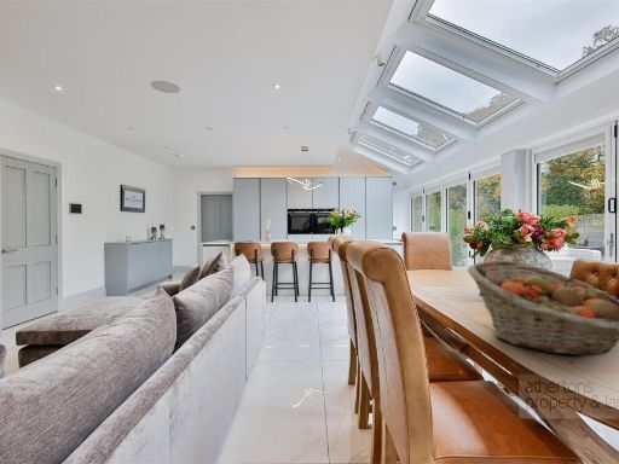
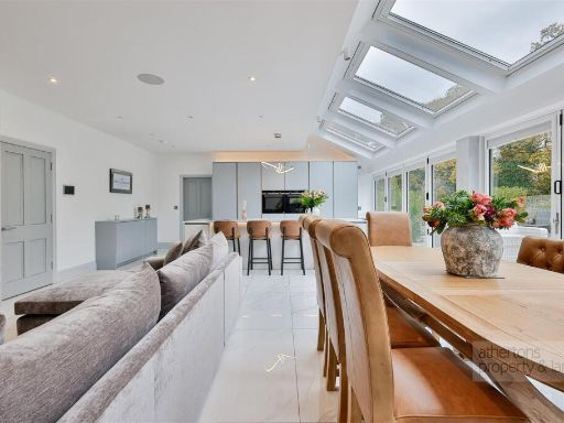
- fruit basket (544, 300)
